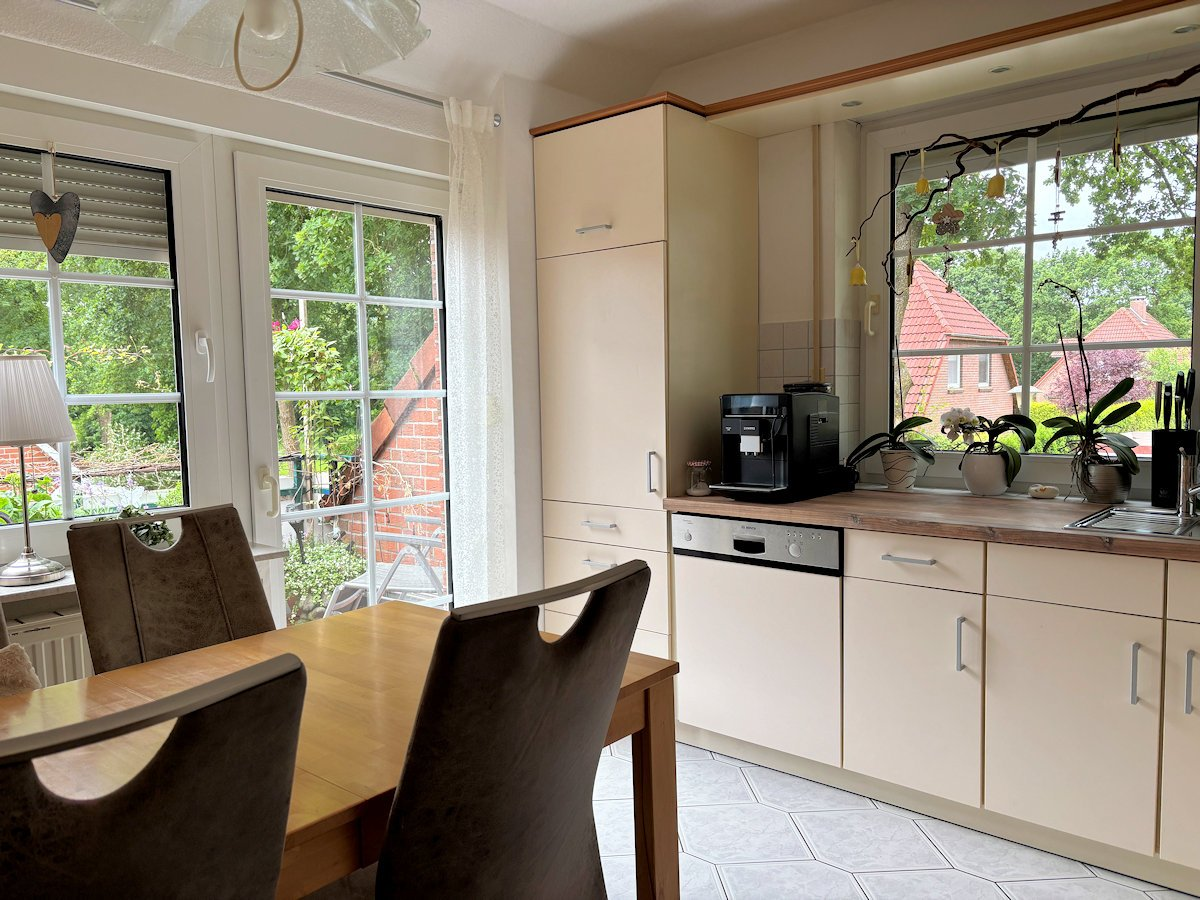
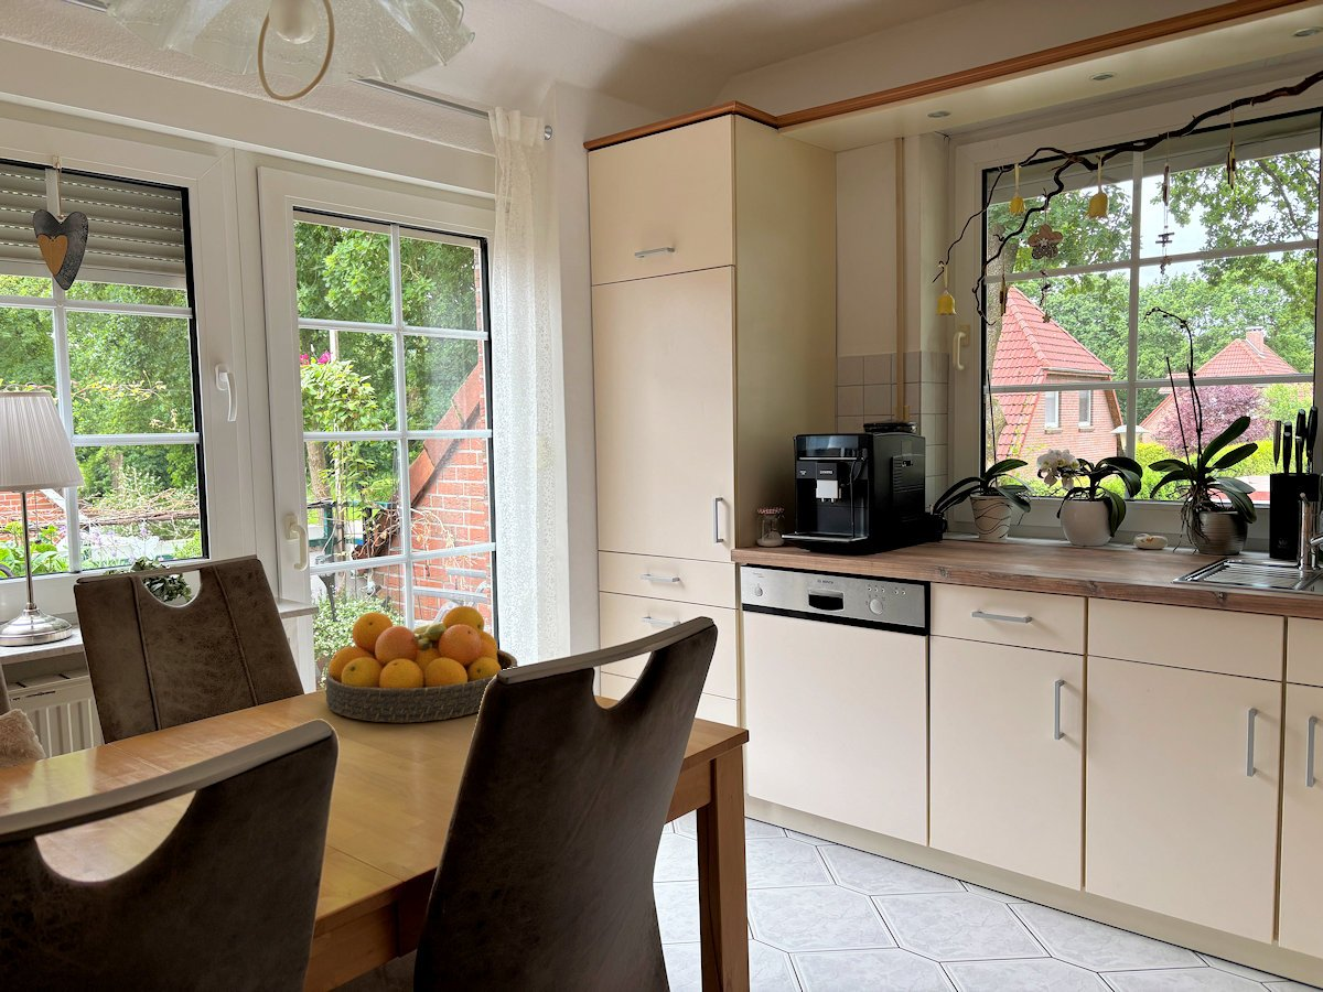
+ fruit bowl (423, 654)
